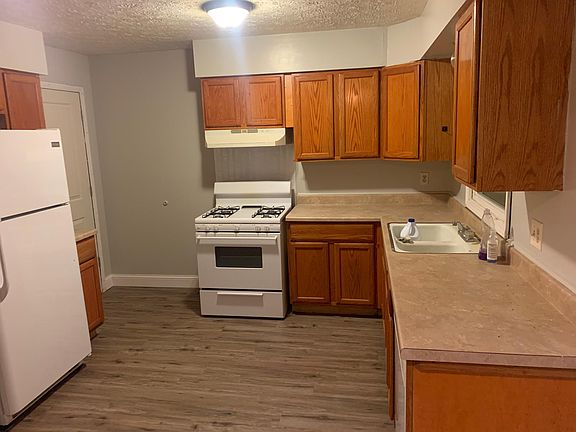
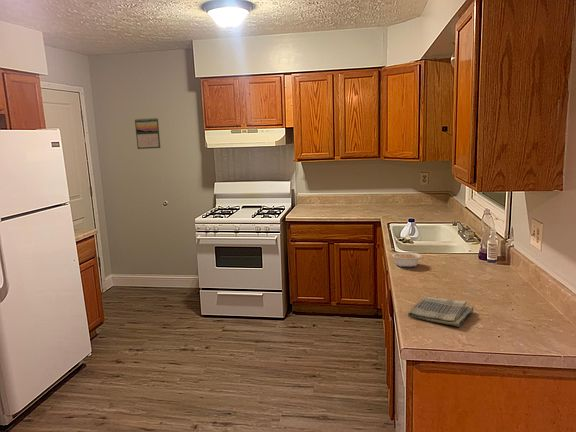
+ dish towel (441, 309)
+ legume (405, 259)
+ calendar (147, 133)
